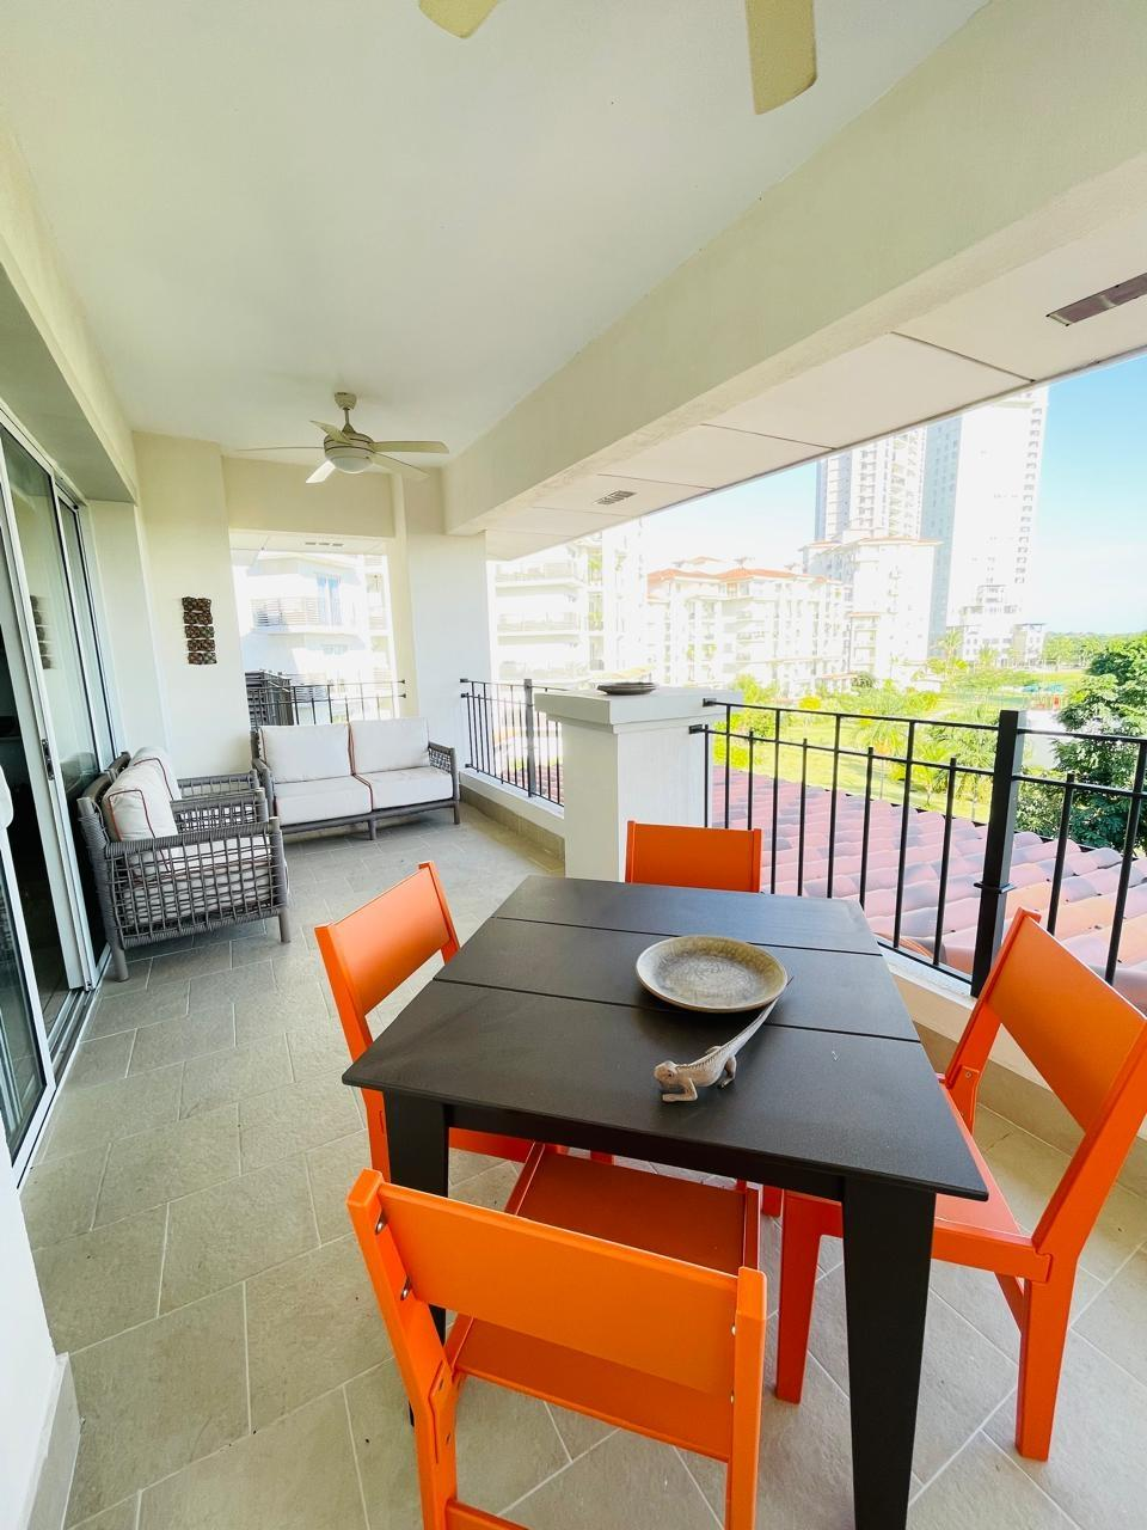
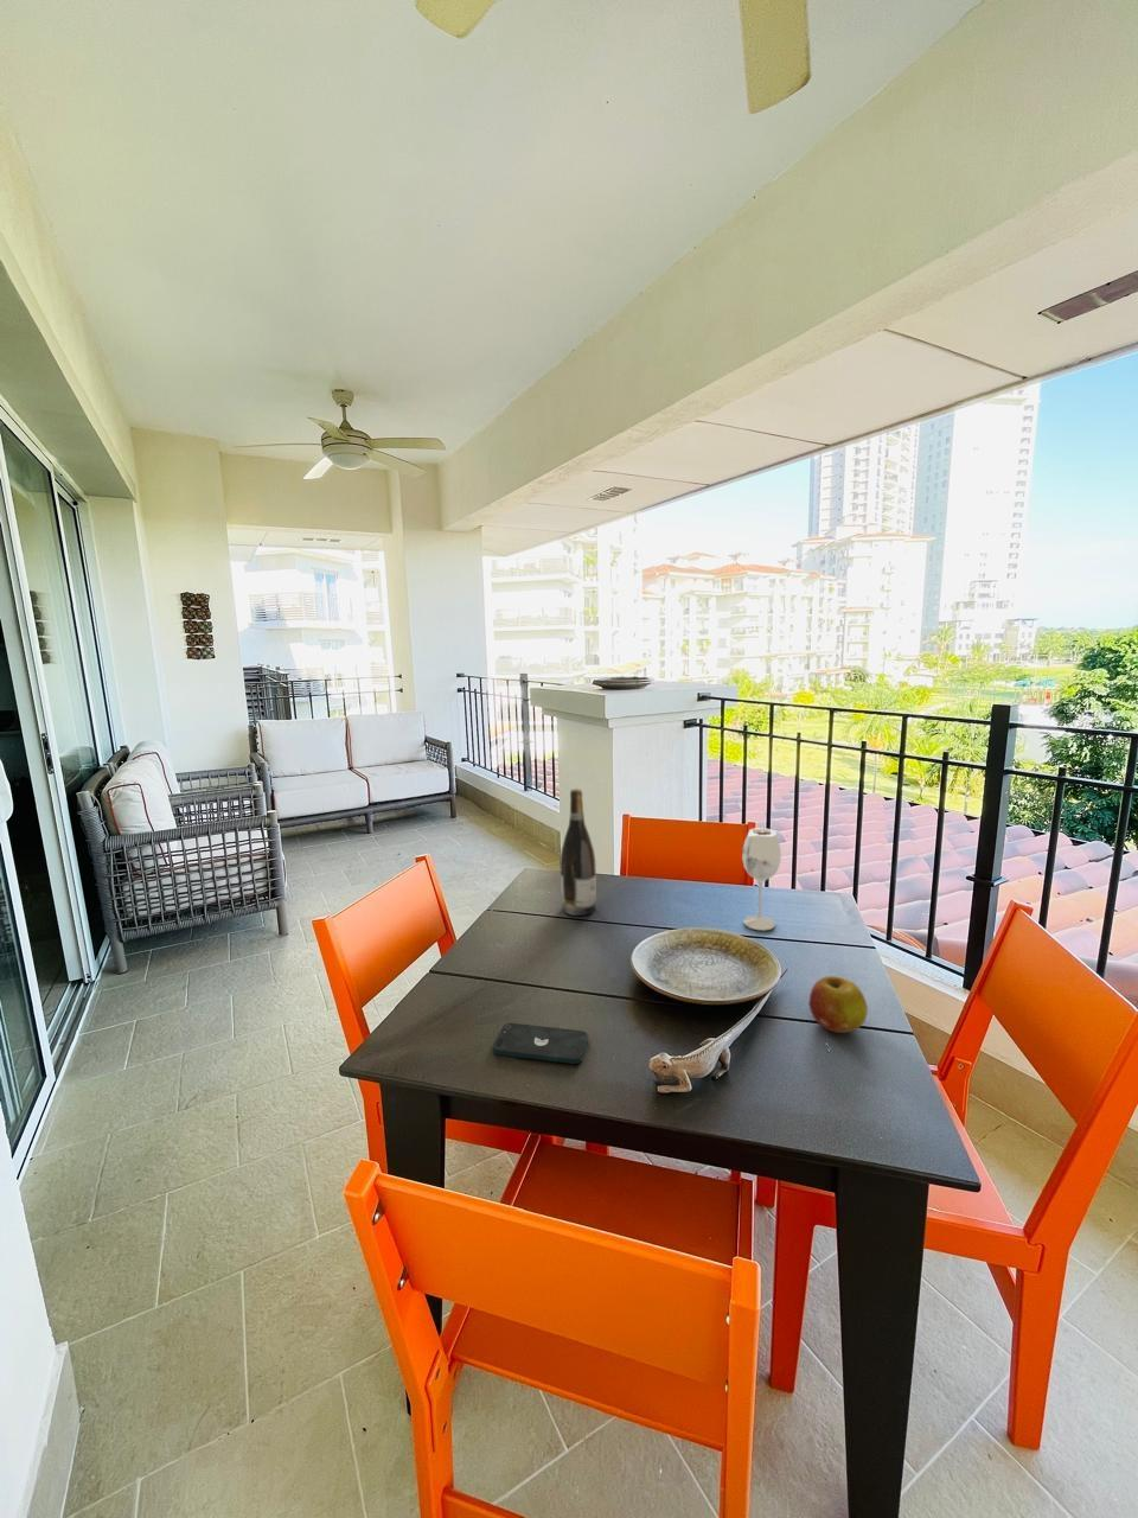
+ wine bottle (577, 850)
+ wineglass (760, 877)
+ smartphone (540, 1042)
+ fruit (837, 1003)
